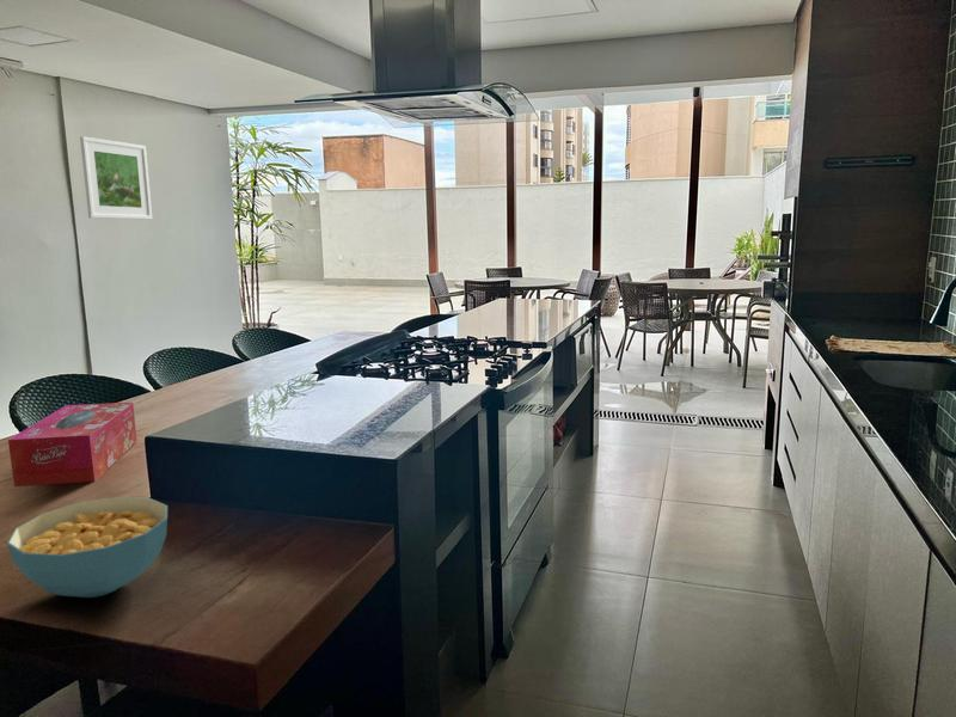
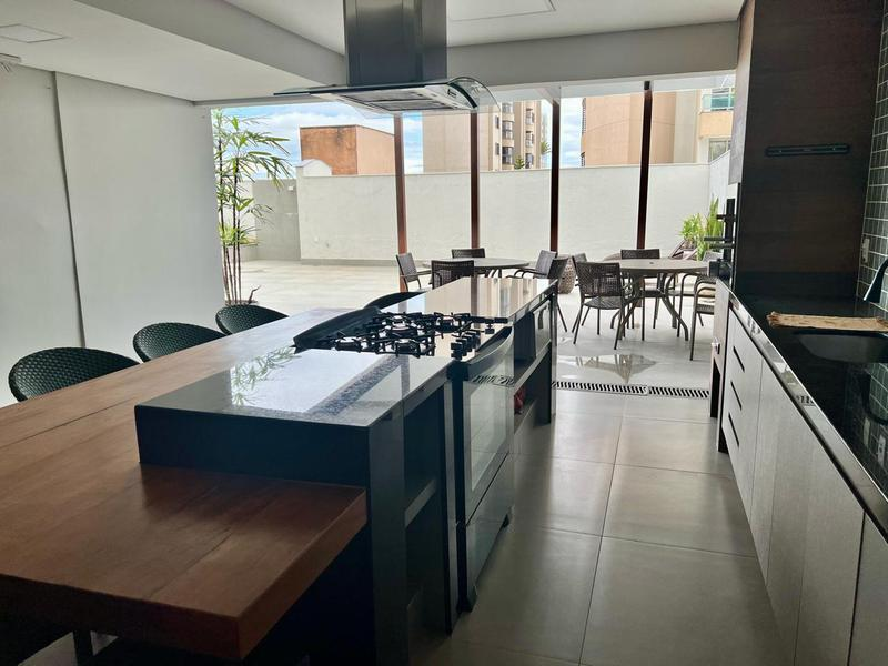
- cereal bowl (96, 554)
- tissue box (79, 440)
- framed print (117, 180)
